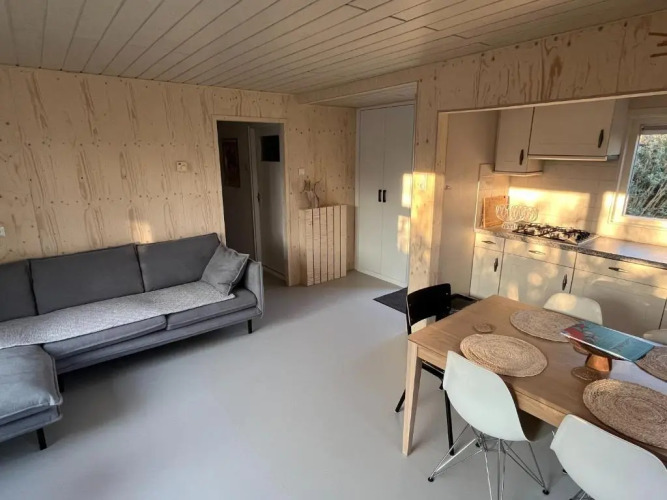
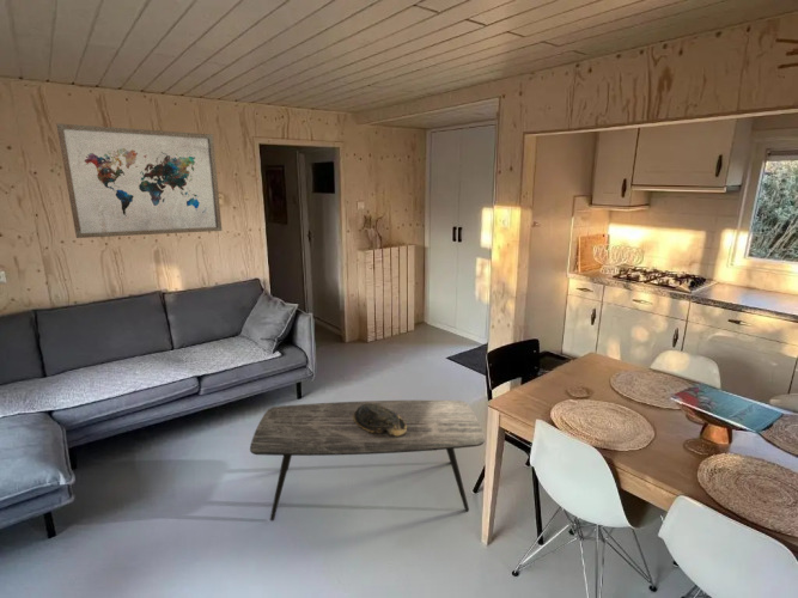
+ coffee table (370, 453)
+ decorative bowl (378, 416)
+ wall art (148, 183)
